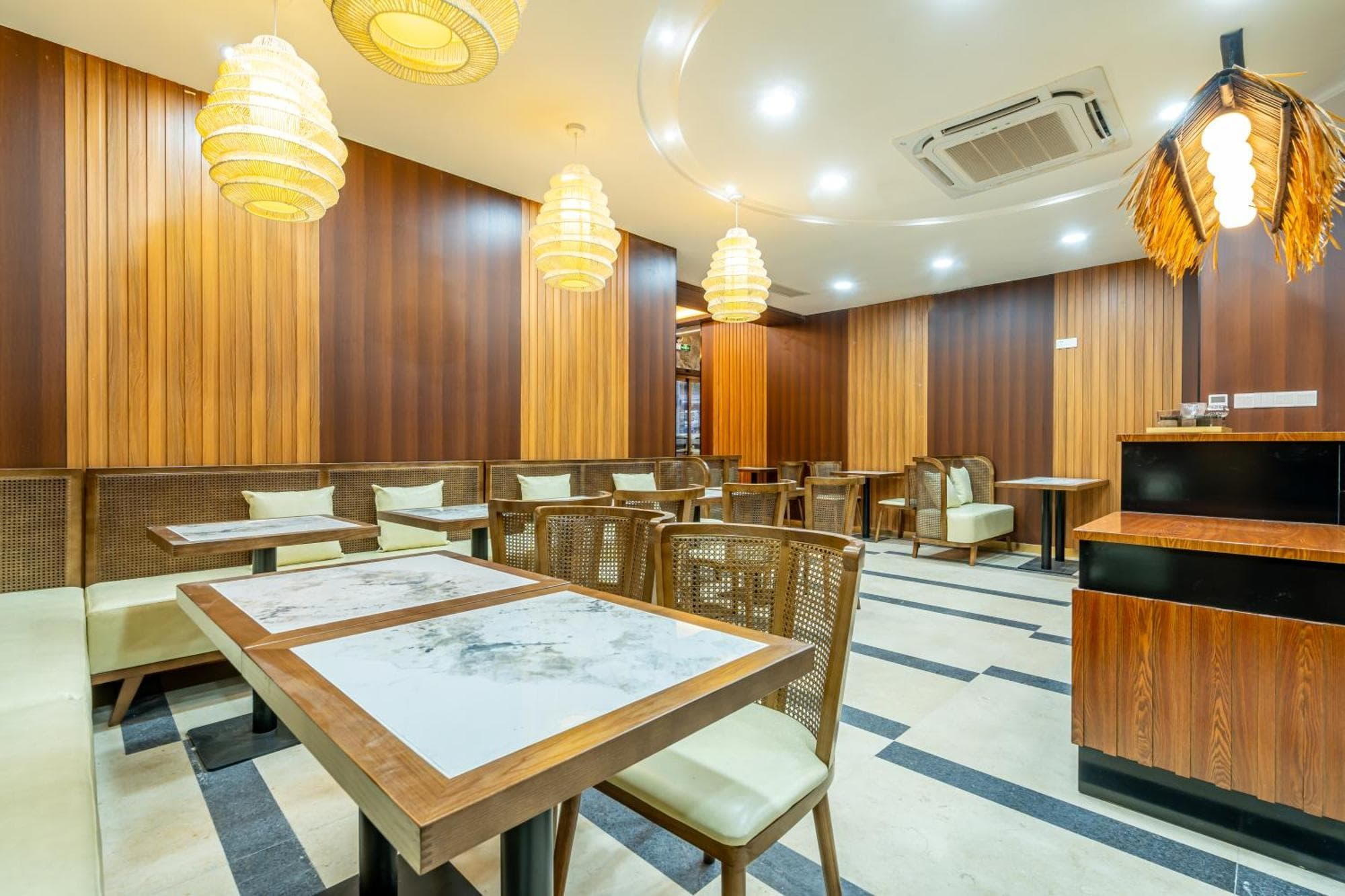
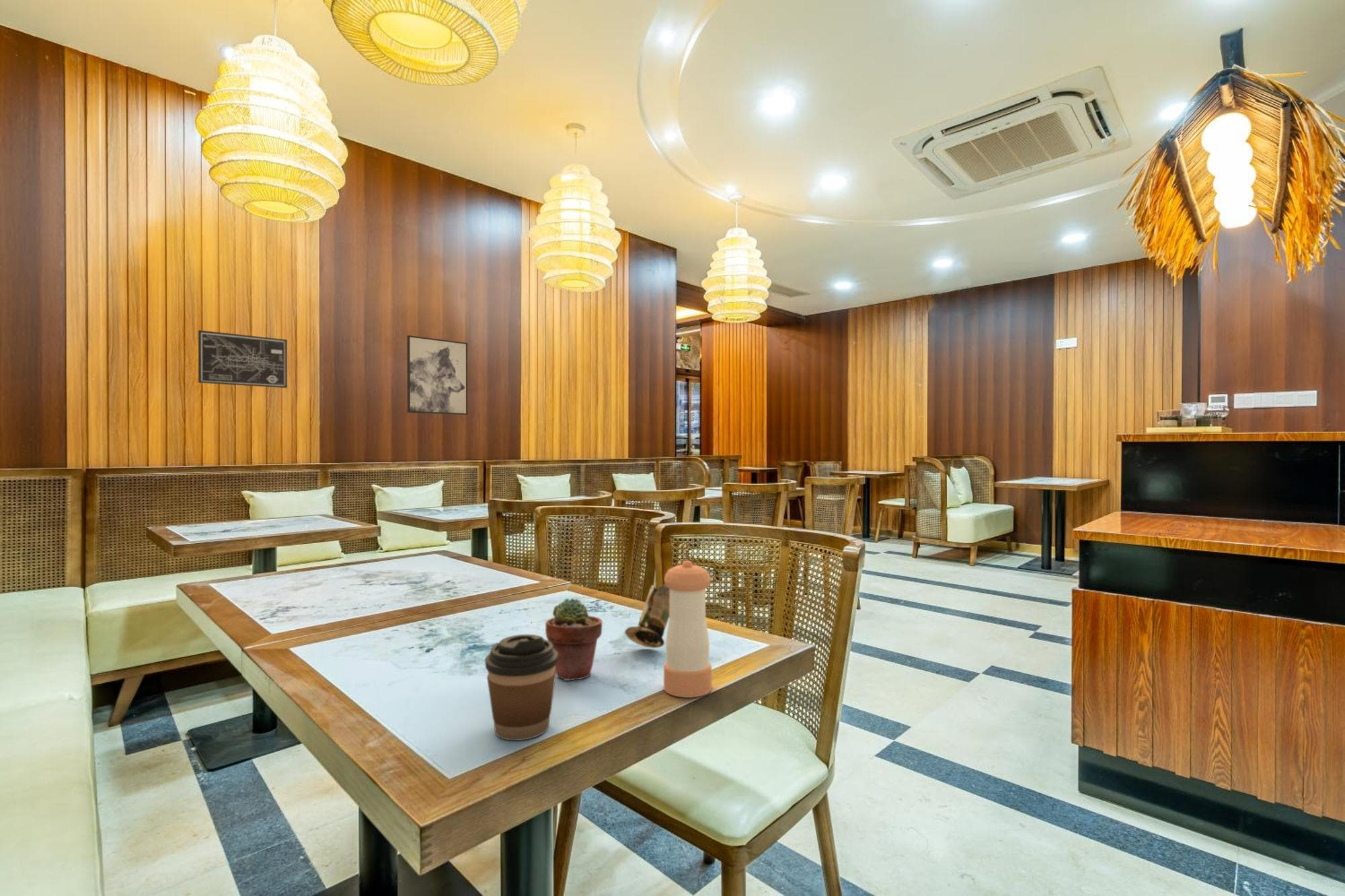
+ potted succulent (574, 636)
+ can (652, 616)
+ wall art (244, 360)
+ coffee cup (522, 681)
+ wall art (438, 376)
+ pepper shaker (687, 624)
